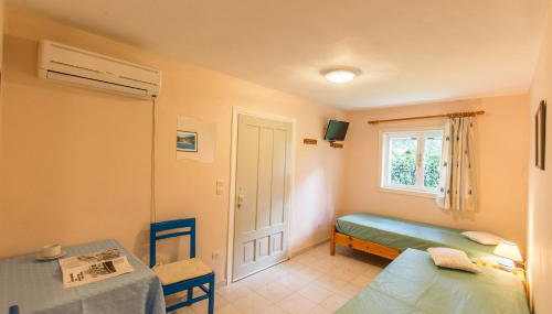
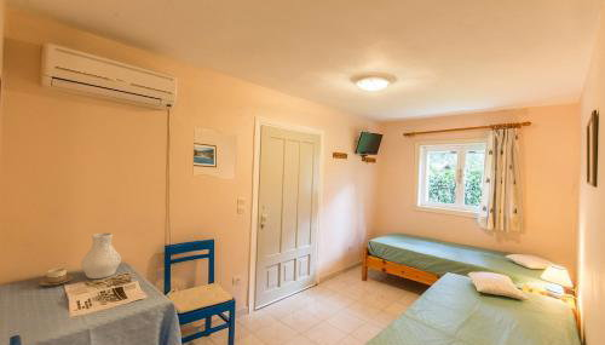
+ vase (102, 254)
